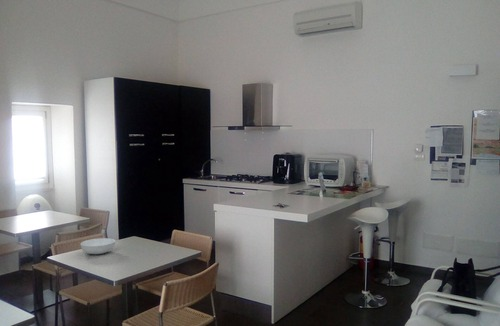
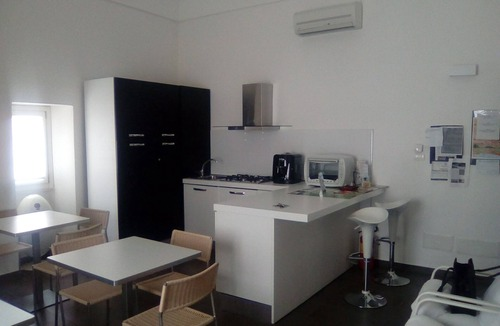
- serving bowl (98, 247)
